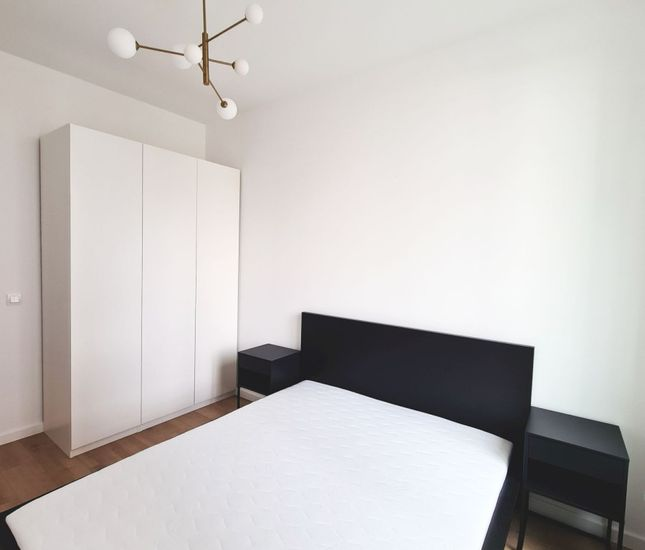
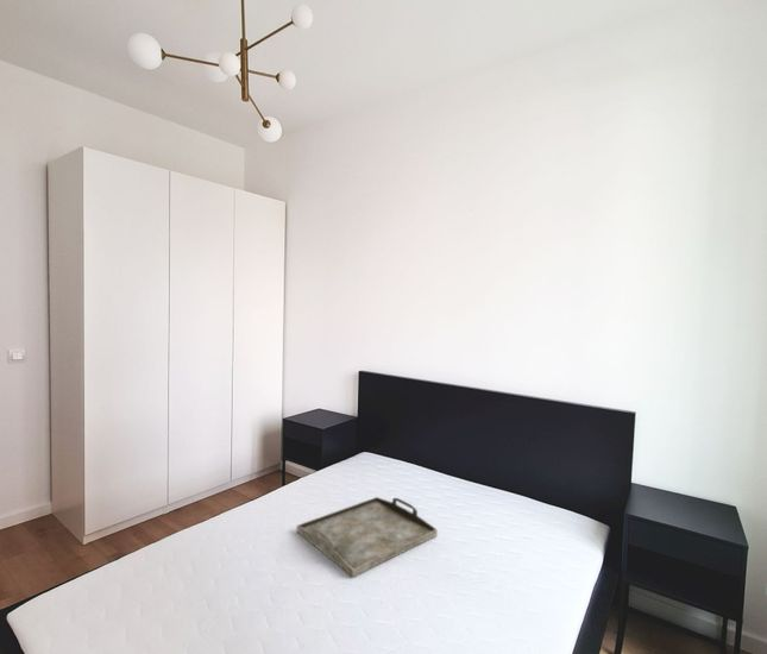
+ serving tray (366, 524)
